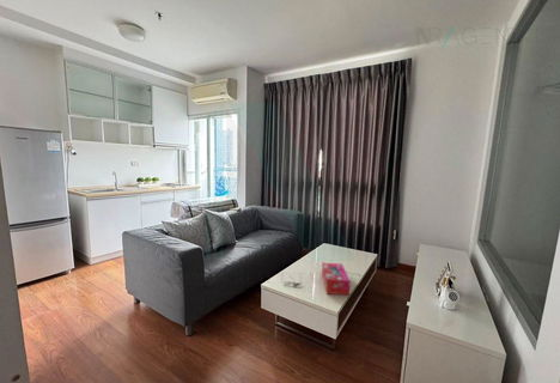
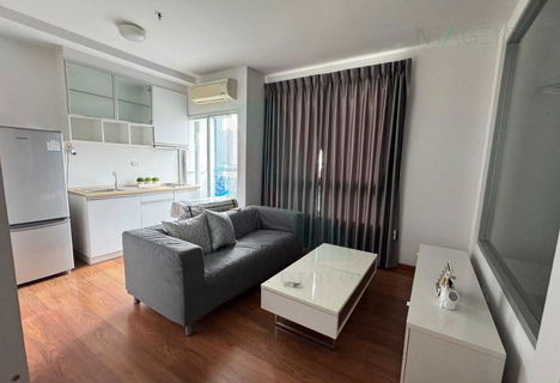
- tissue box (334, 276)
